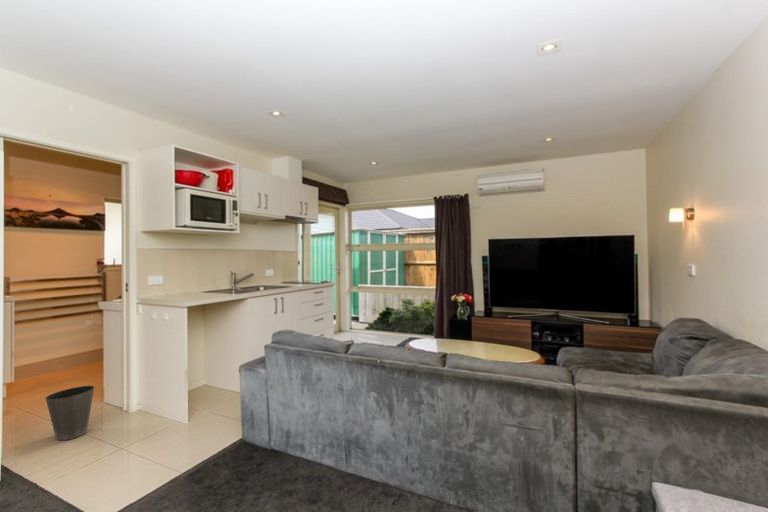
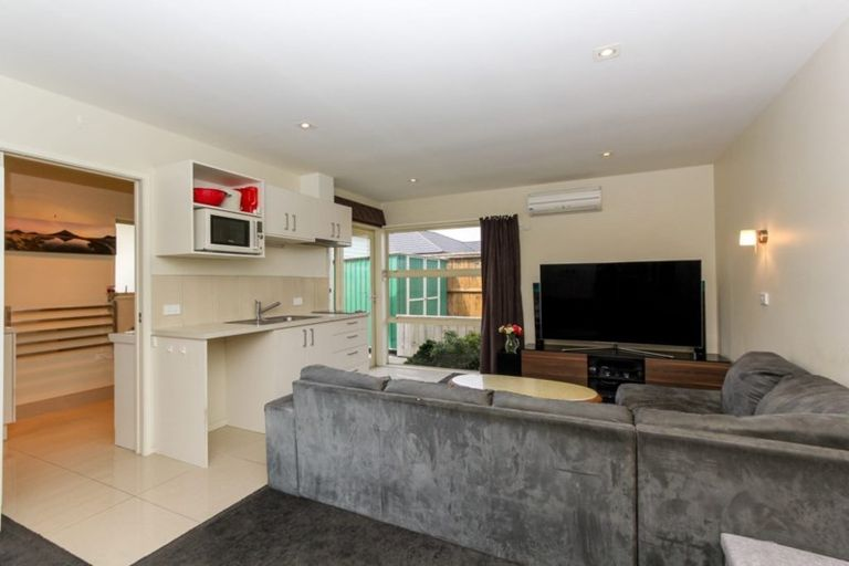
- waste basket (70, 413)
